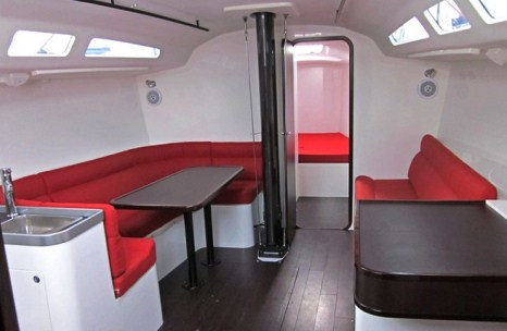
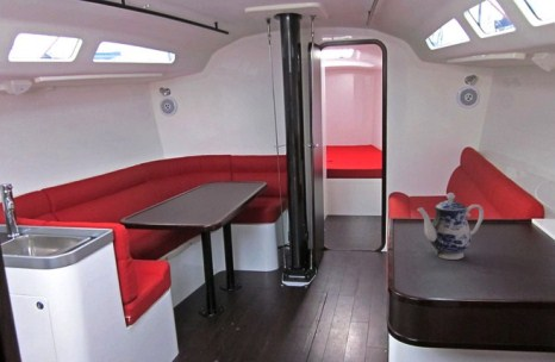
+ teapot (450, 224)
